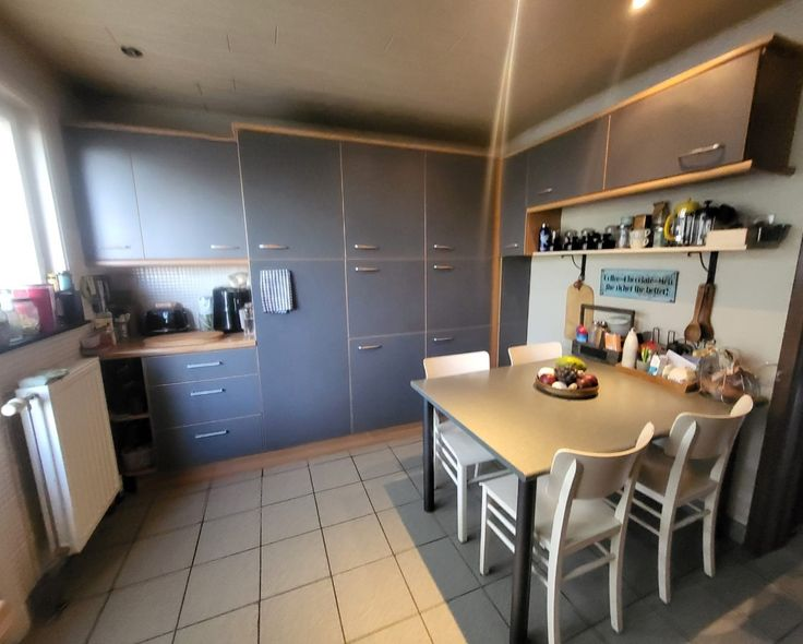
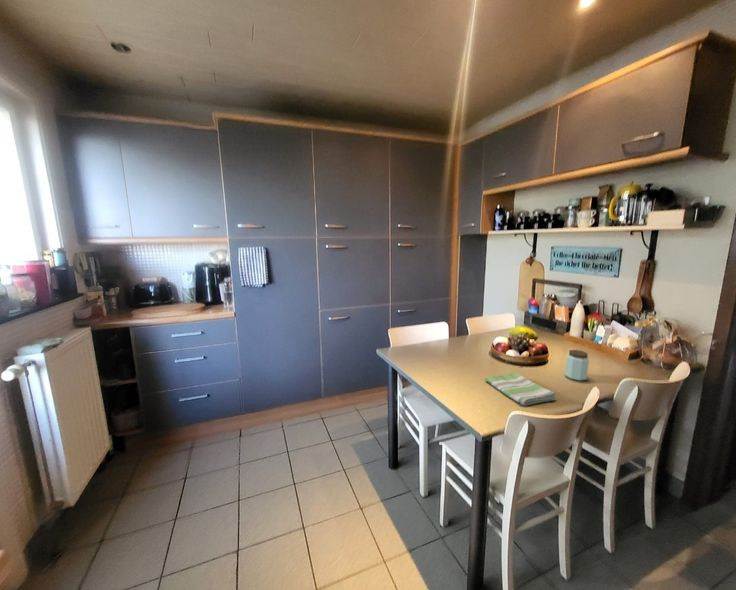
+ dish towel (518, 386)
+ peanut butter (576, 364)
